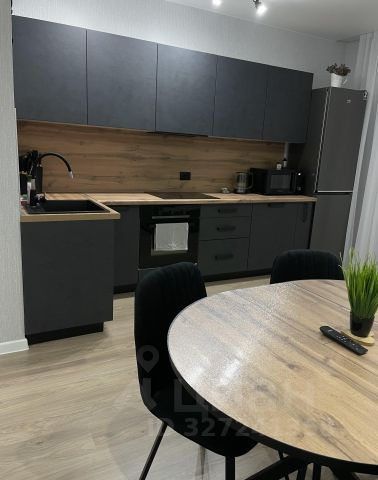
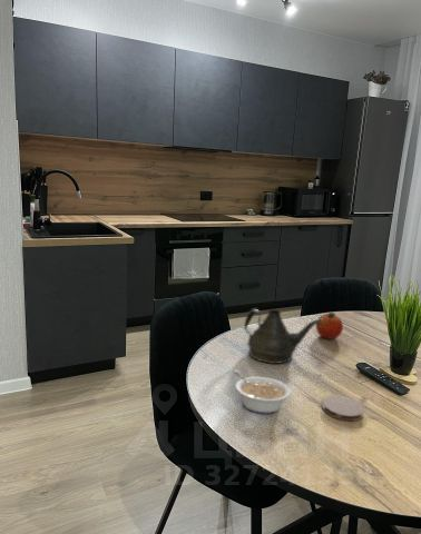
+ fruit (329, 324)
+ coaster (342, 407)
+ legume (260, 394)
+ teapot (282, 334)
